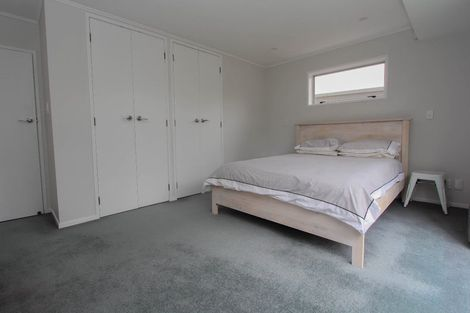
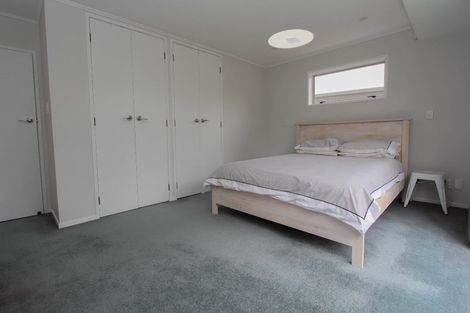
+ ceiling light (290, 37)
